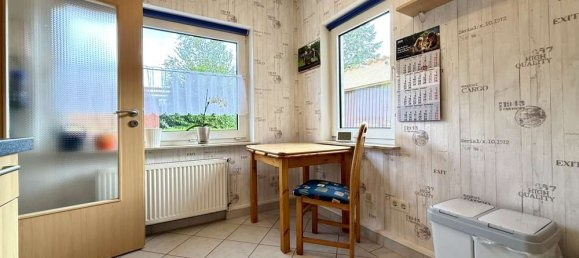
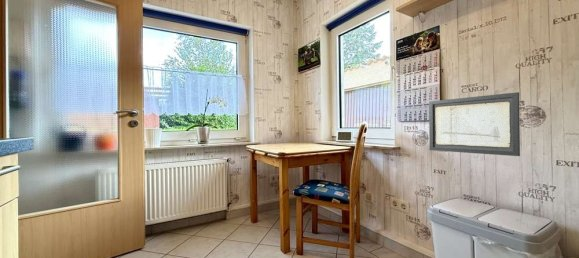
+ wall art (468, 125)
